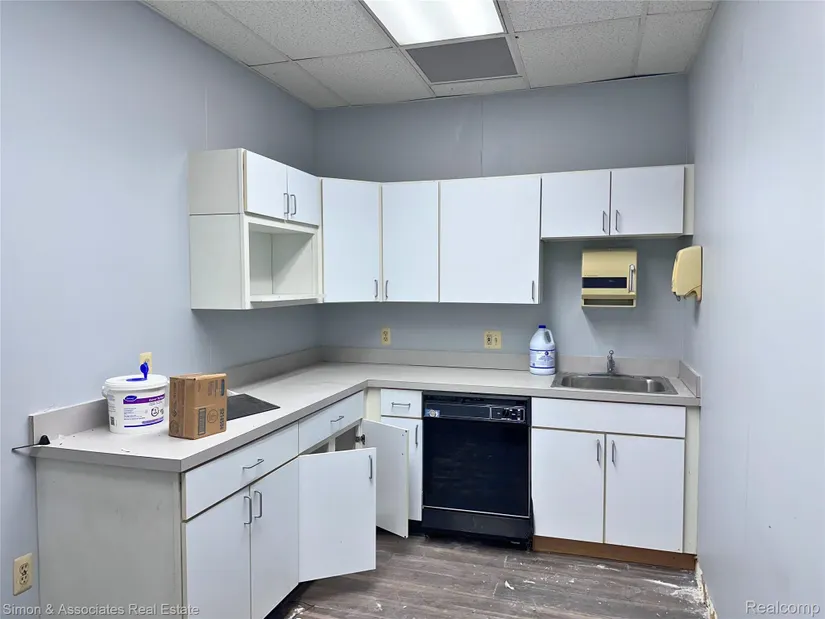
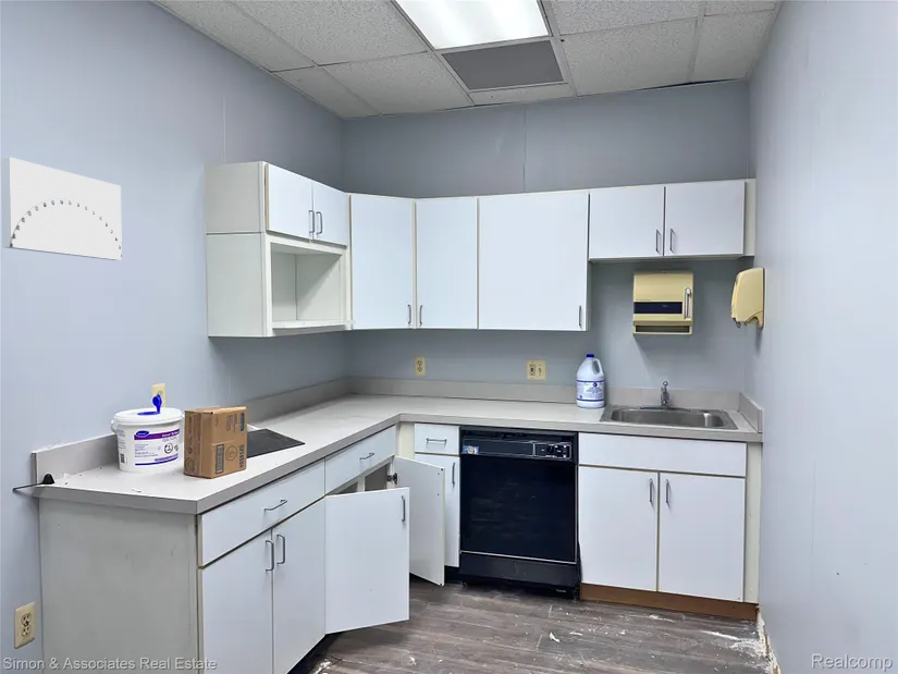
+ wall art (66, 213)
